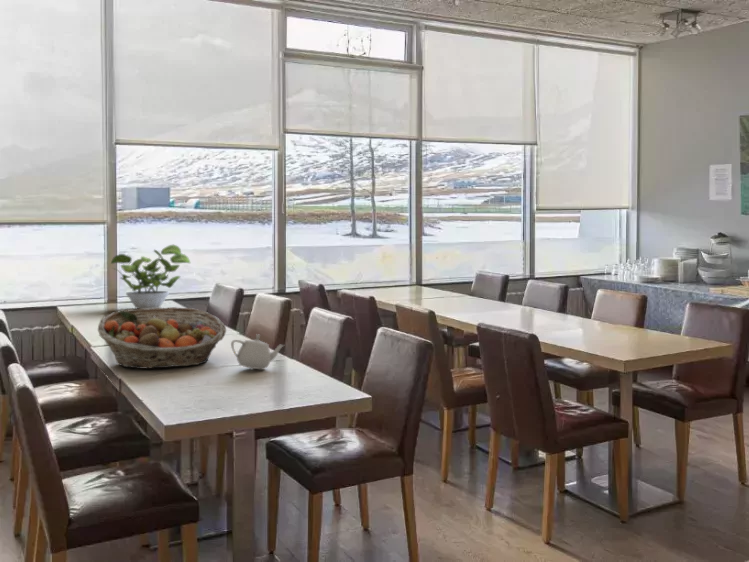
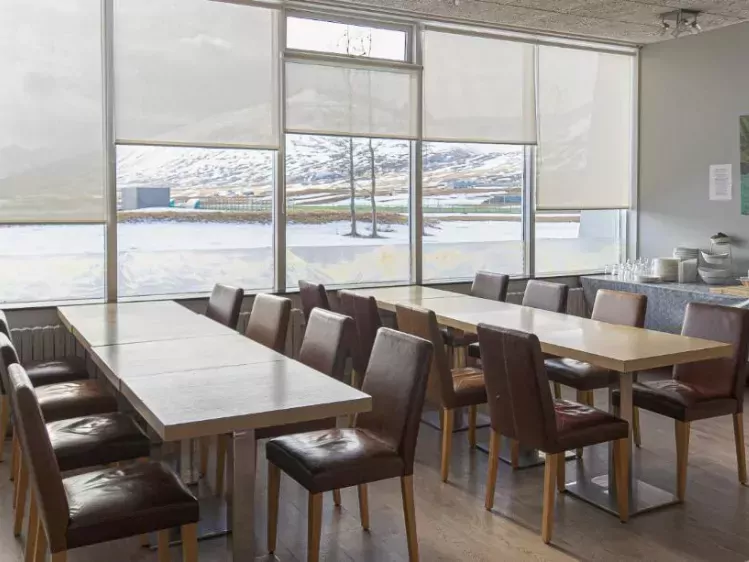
- fruit basket (163, 336)
- potted plant (151, 276)
- teapot (258, 351)
